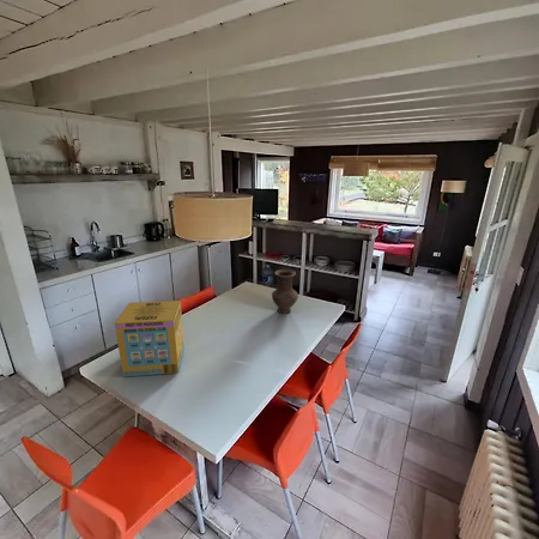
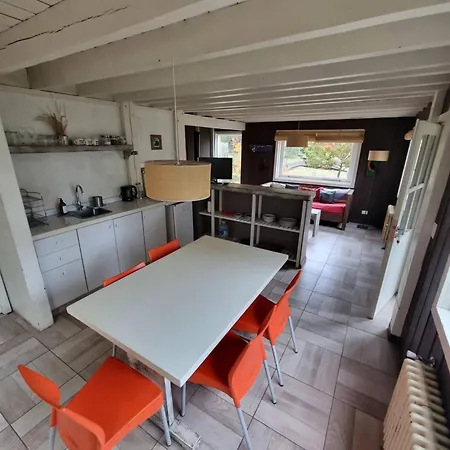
- cereal box (152, 337)
- vase (285, 291)
